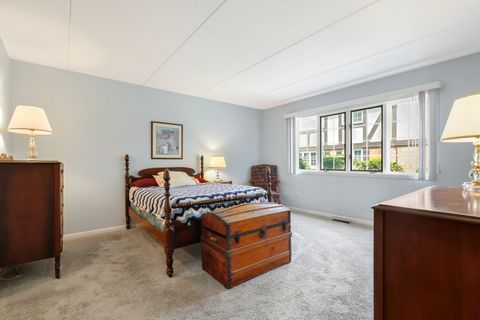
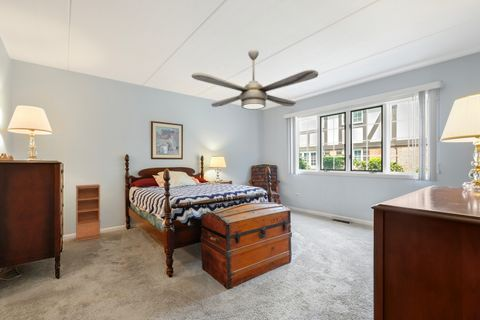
+ bookcase (88, 211)
+ ceiling fan (253, 79)
